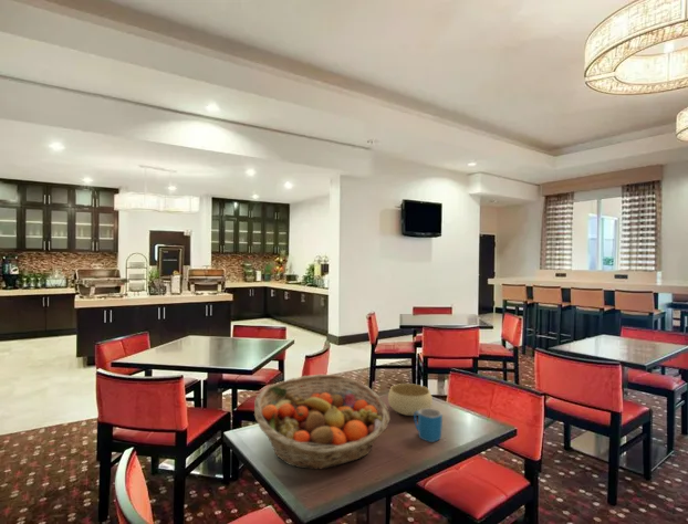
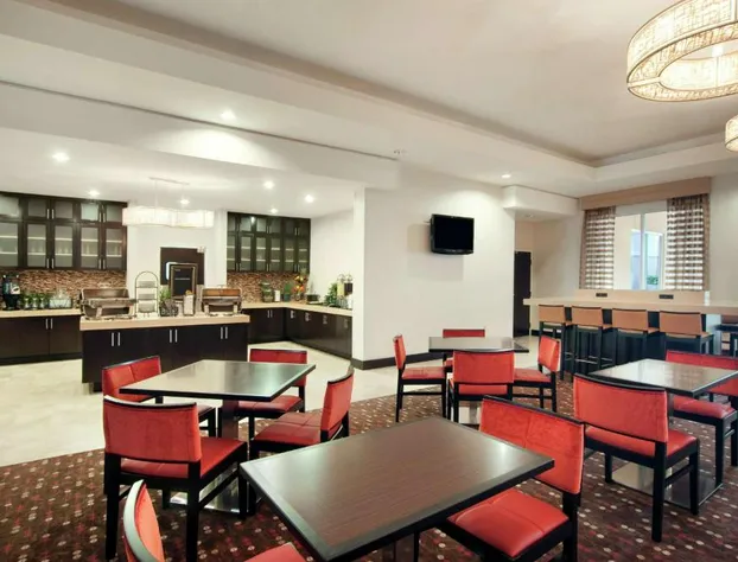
- fruit basket (322, 417)
- mug (426, 423)
- bowl (409, 400)
